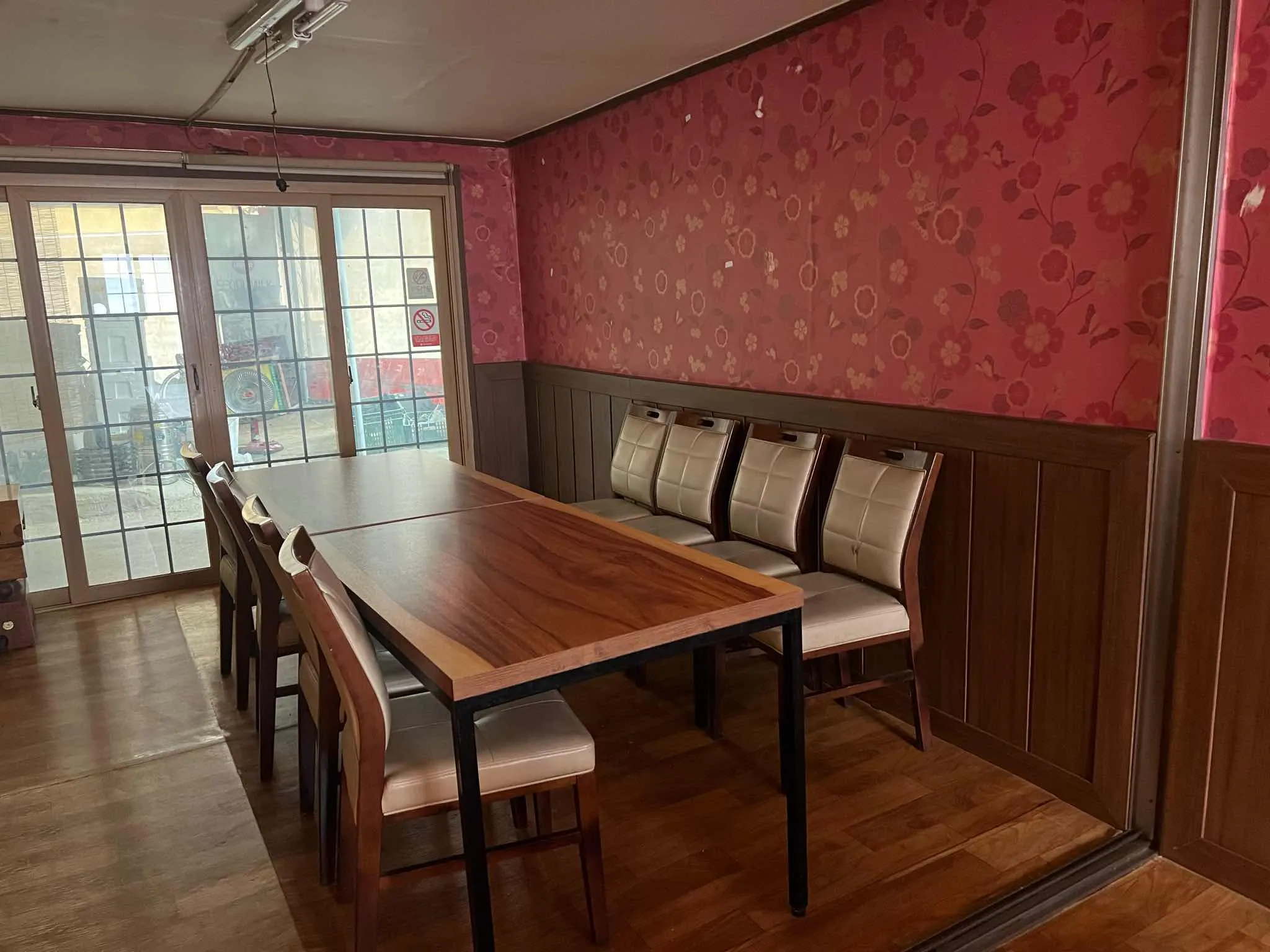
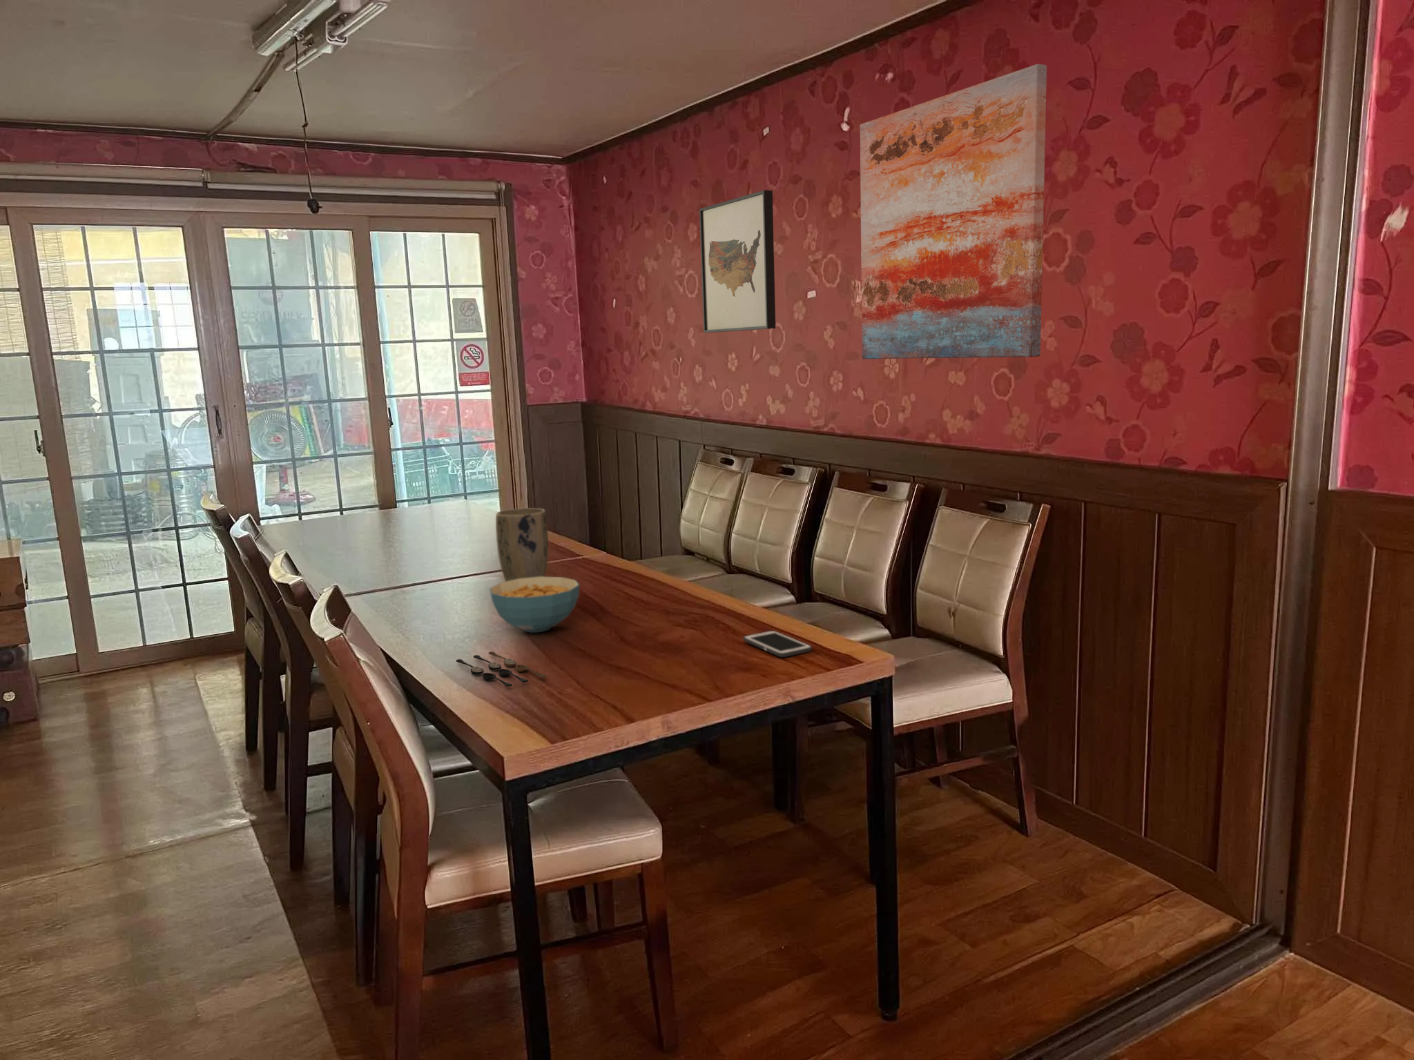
+ wall art (942, 230)
+ plant pot (522, 548)
+ cereal bowl (536, 607)
+ wall art (735, 266)
+ cell phone (777, 644)
+ spoon (499, 668)
